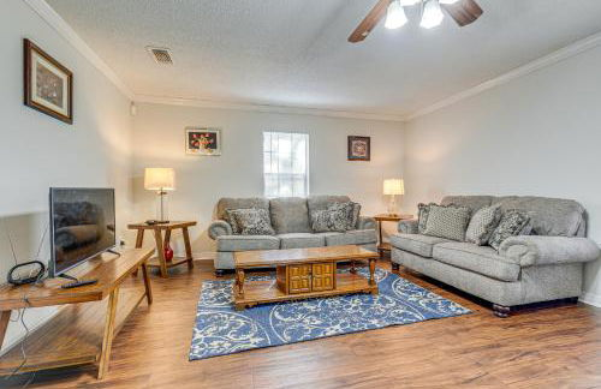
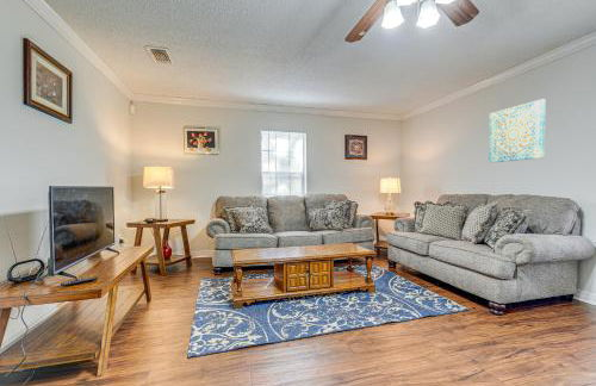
+ wall art (514, 133)
